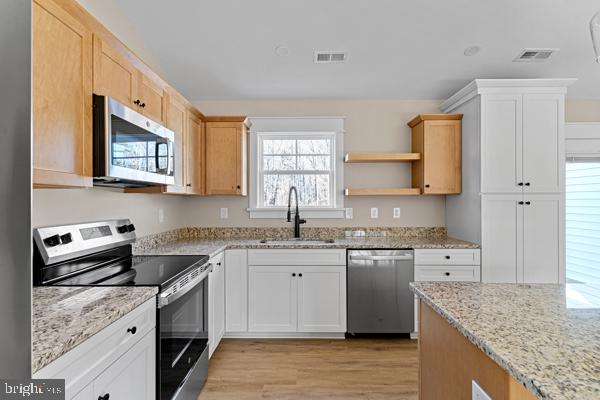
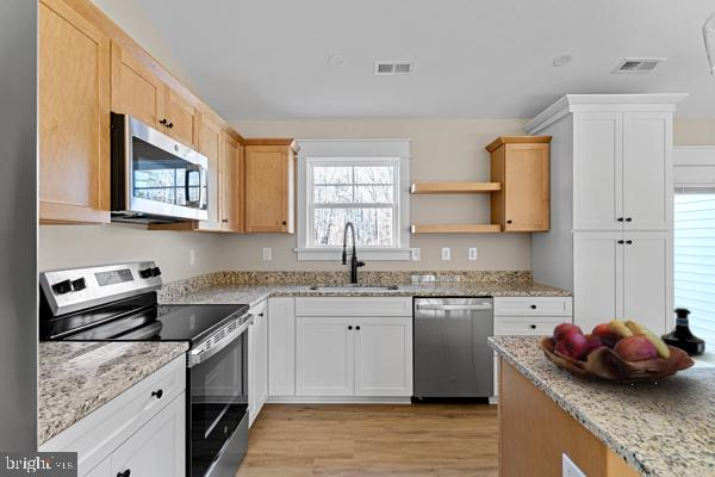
+ fruit basket (611, 347)
+ tequila bottle (682, 329)
